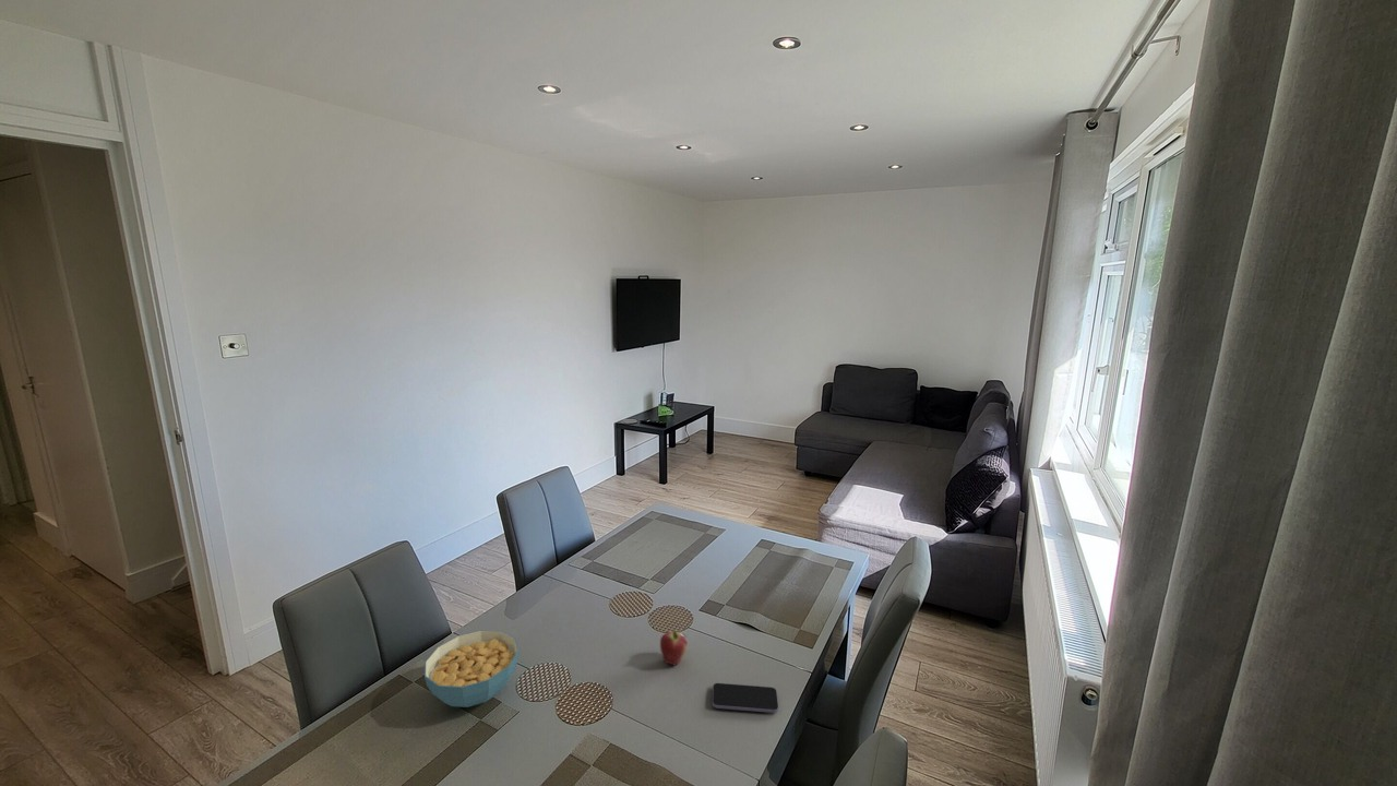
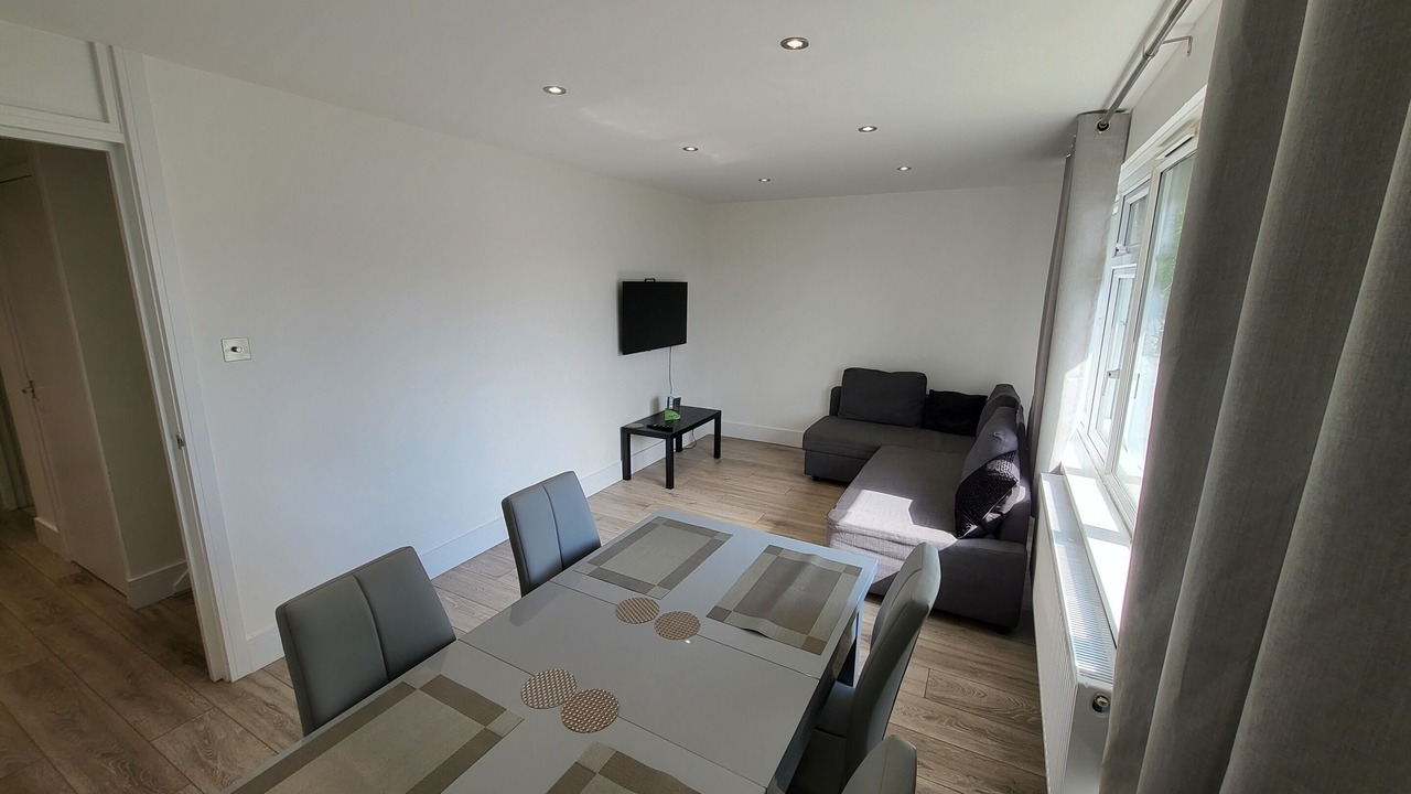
- cereal bowl (474, 676)
- fruit (673, 643)
- smartphone (744, 696)
